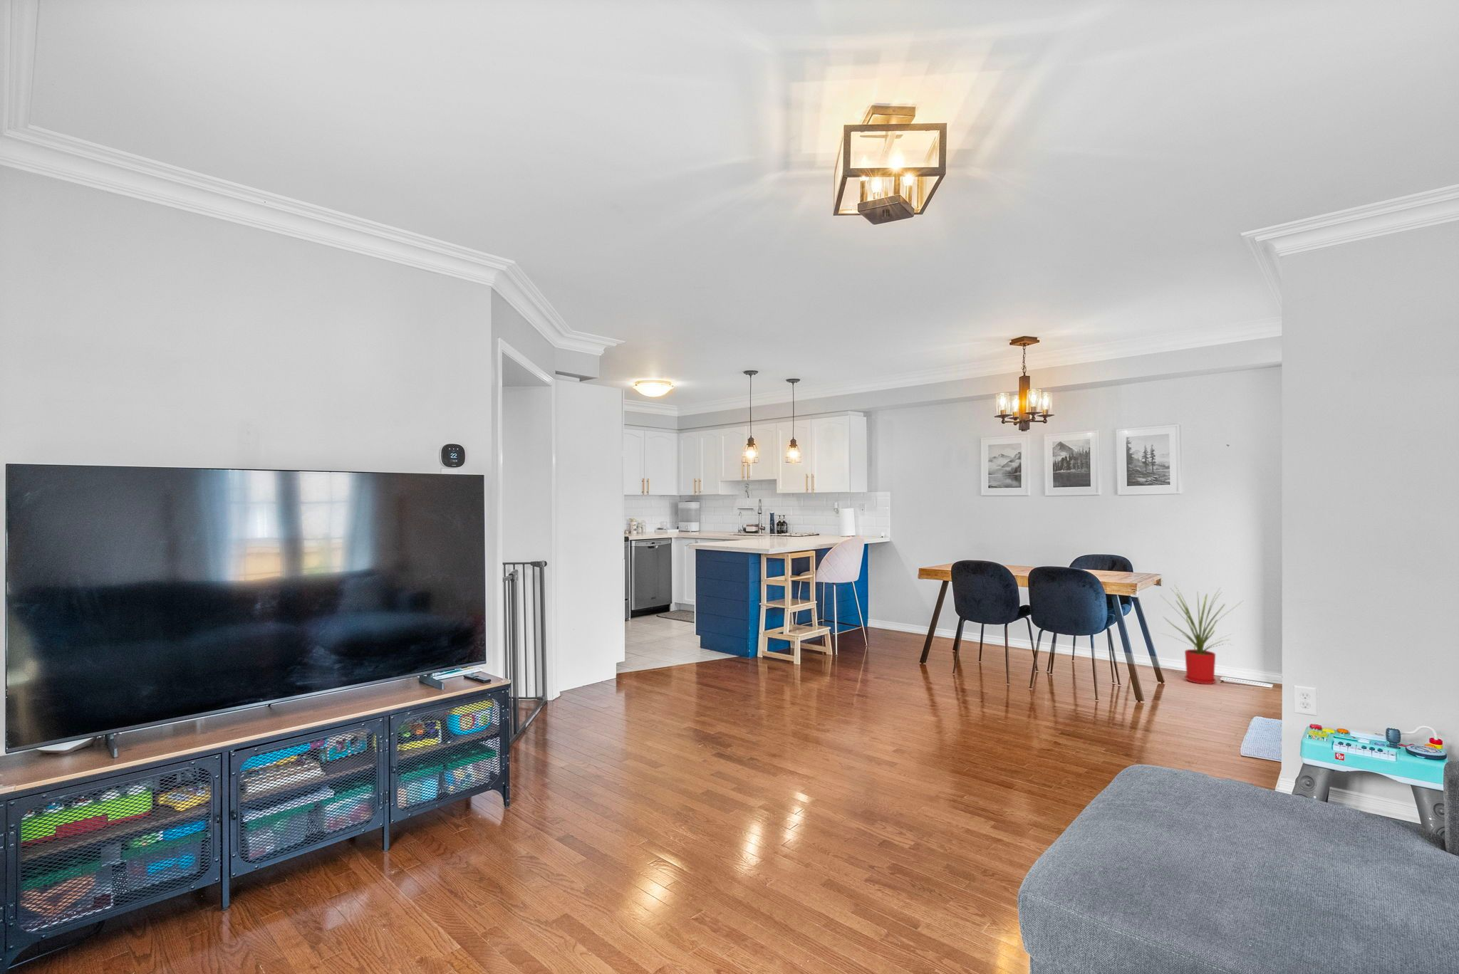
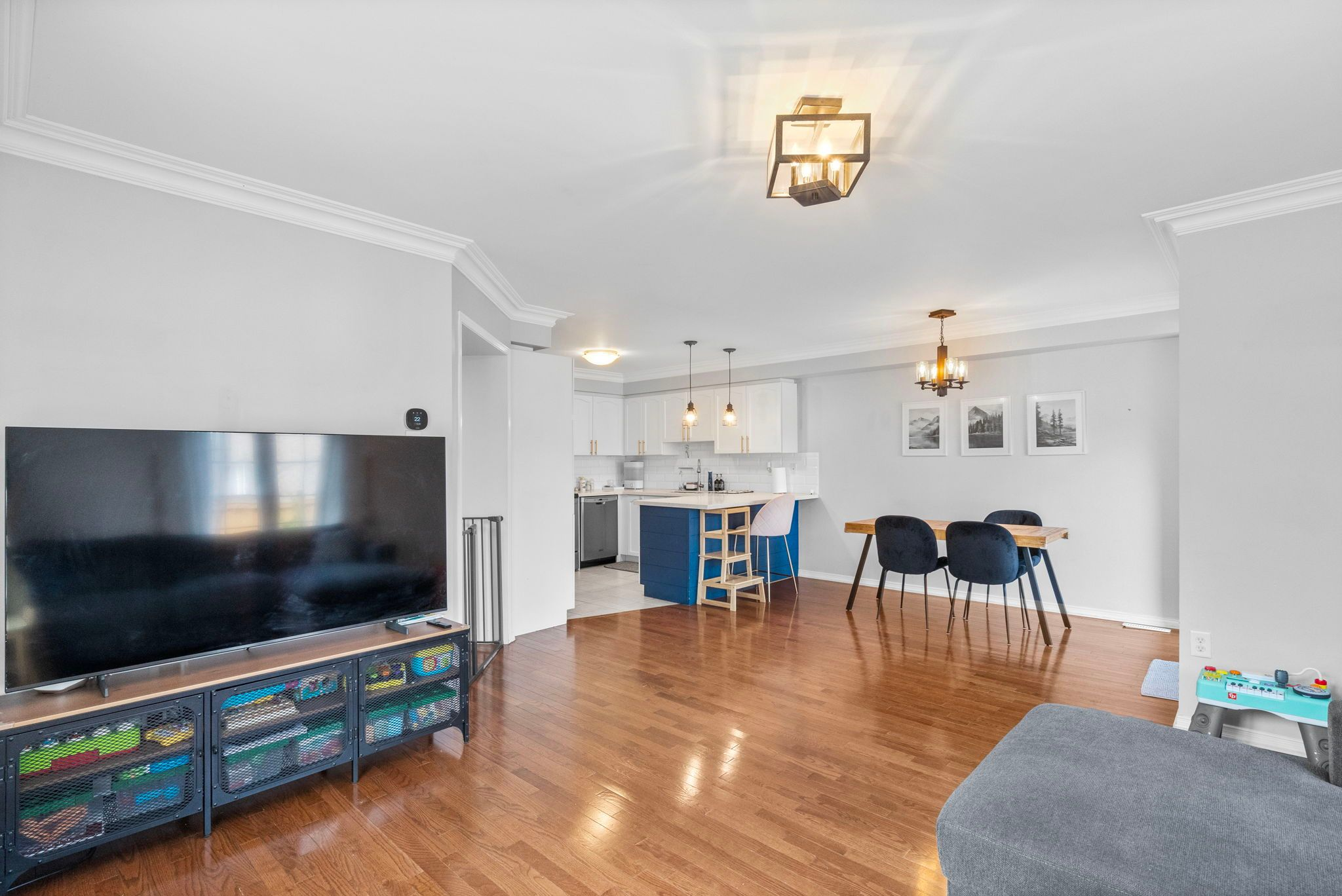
- house plant (1200, 634)
